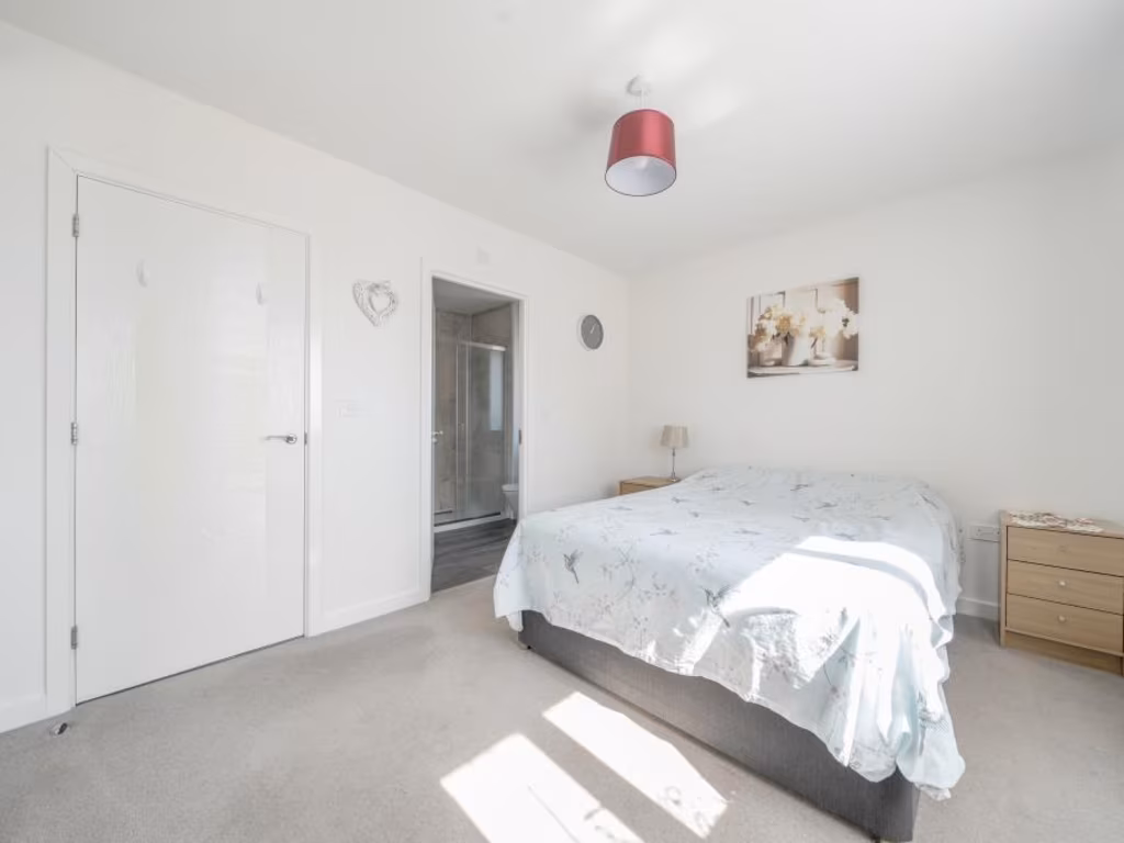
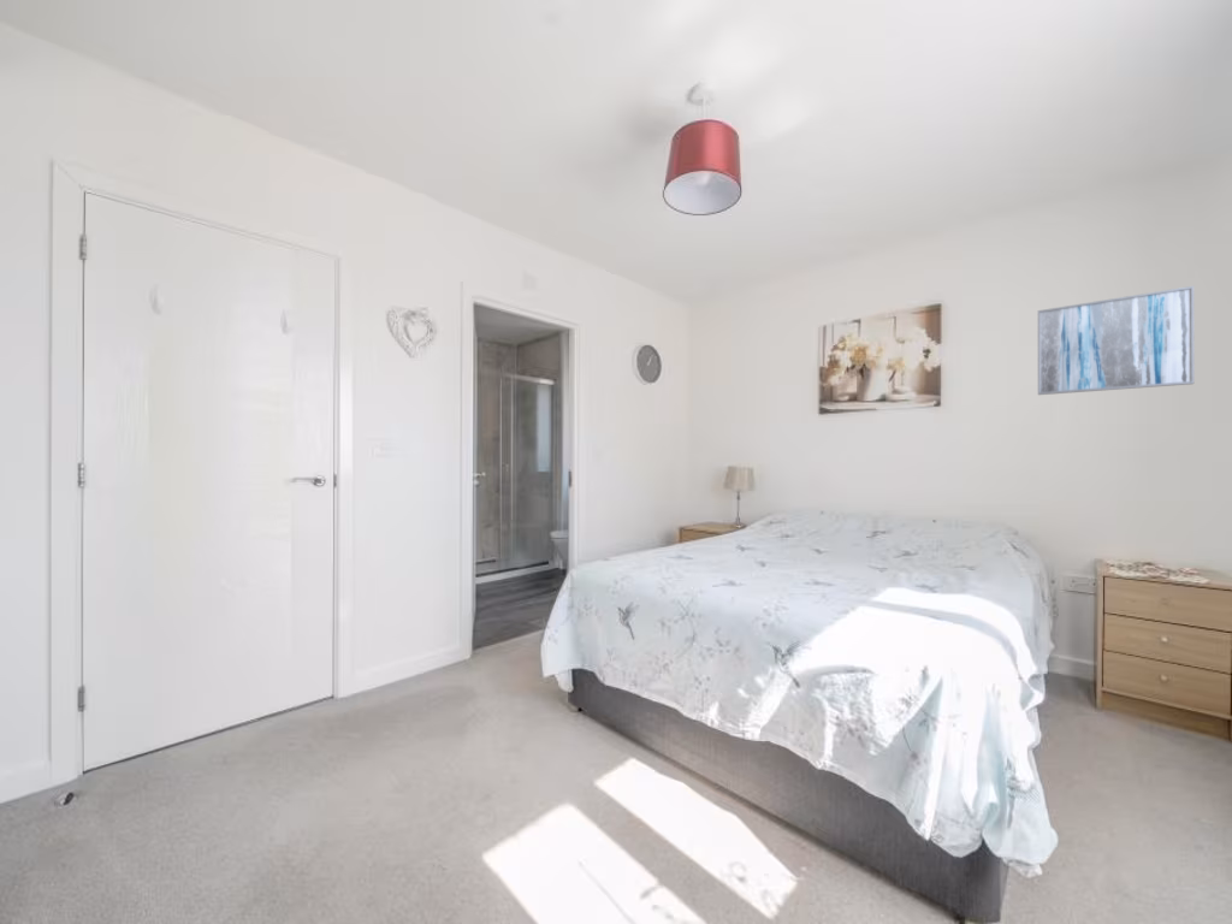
+ wall art (1109, 344)
